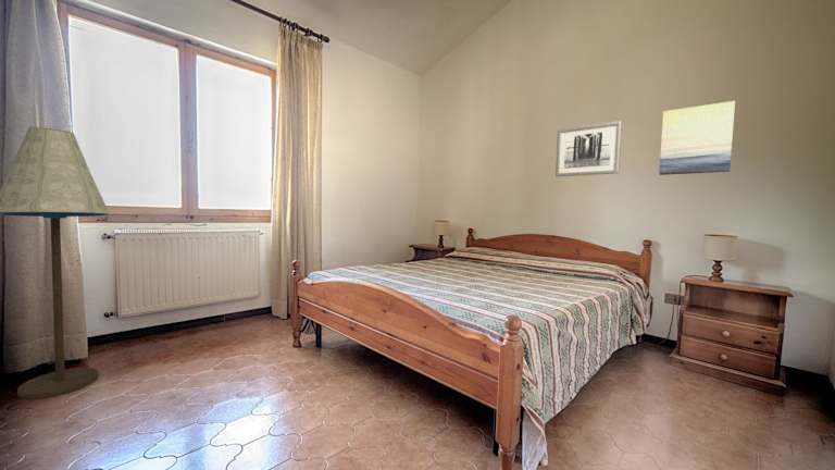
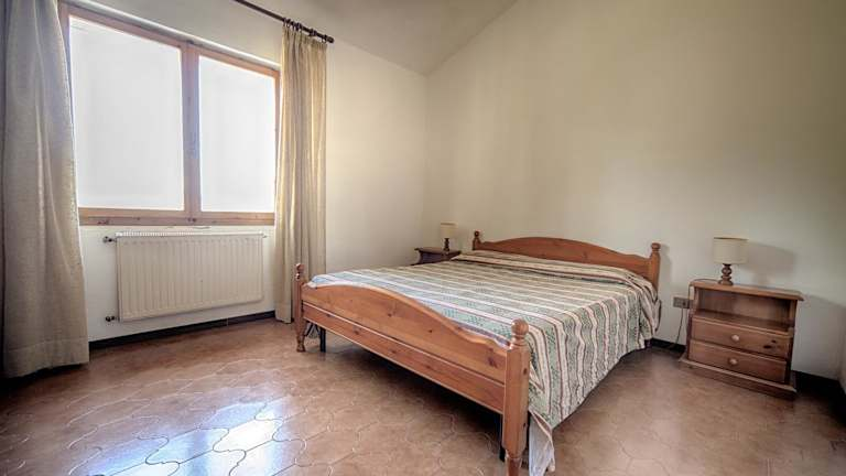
- wall art (695, 139)
- floor lamp (55, 258)
- wall art (586, 150)
